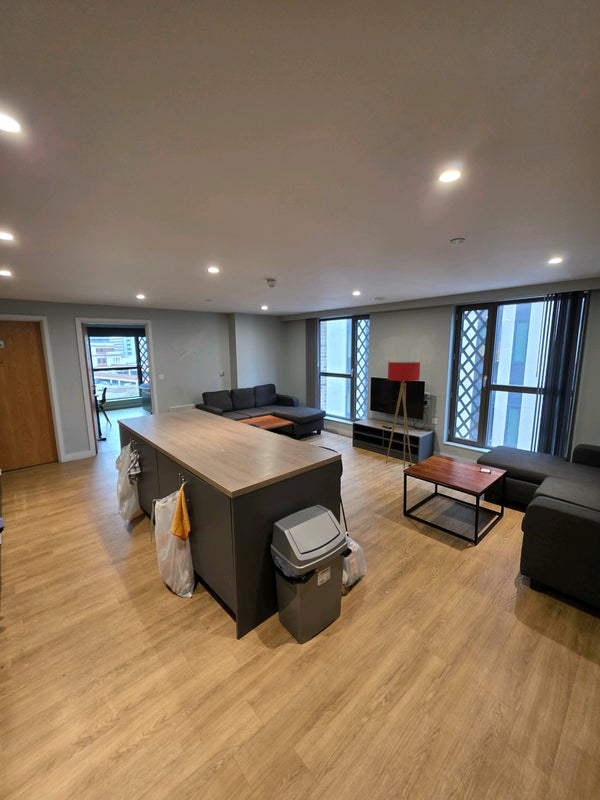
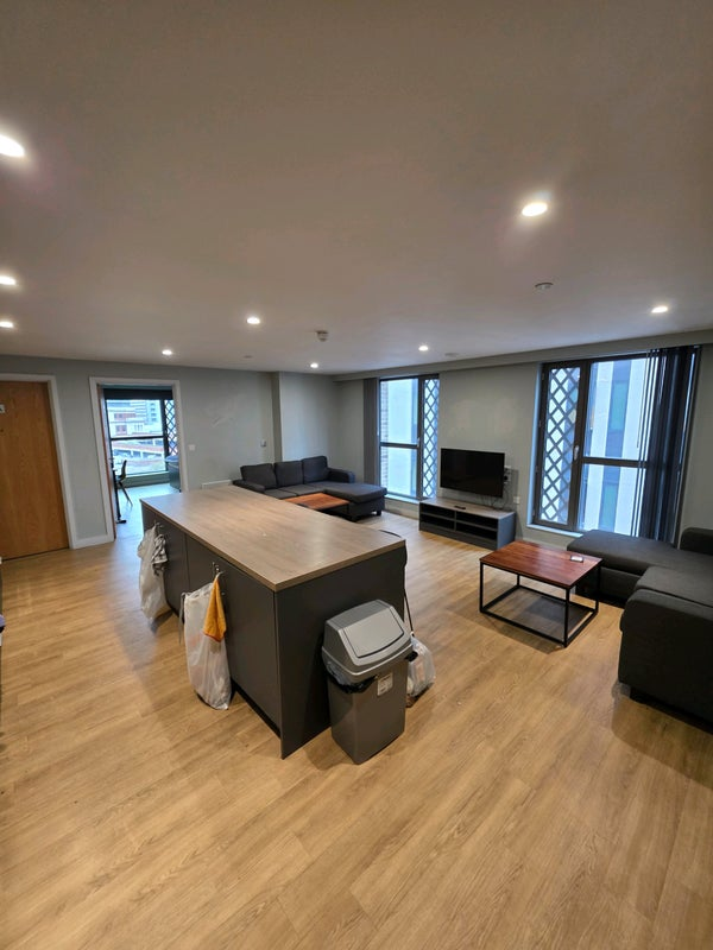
- floor lamp (401, 415)
